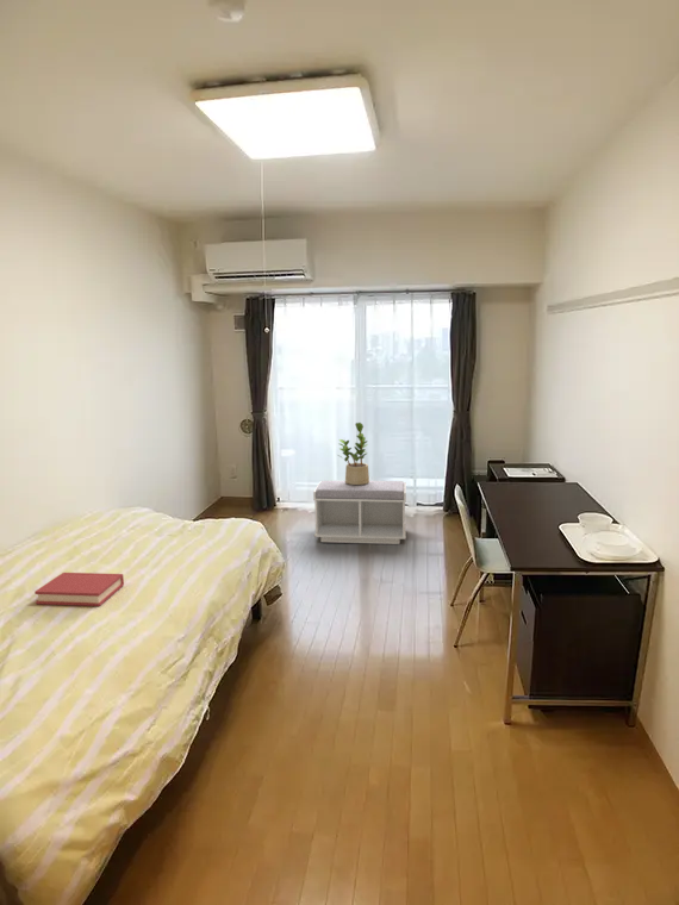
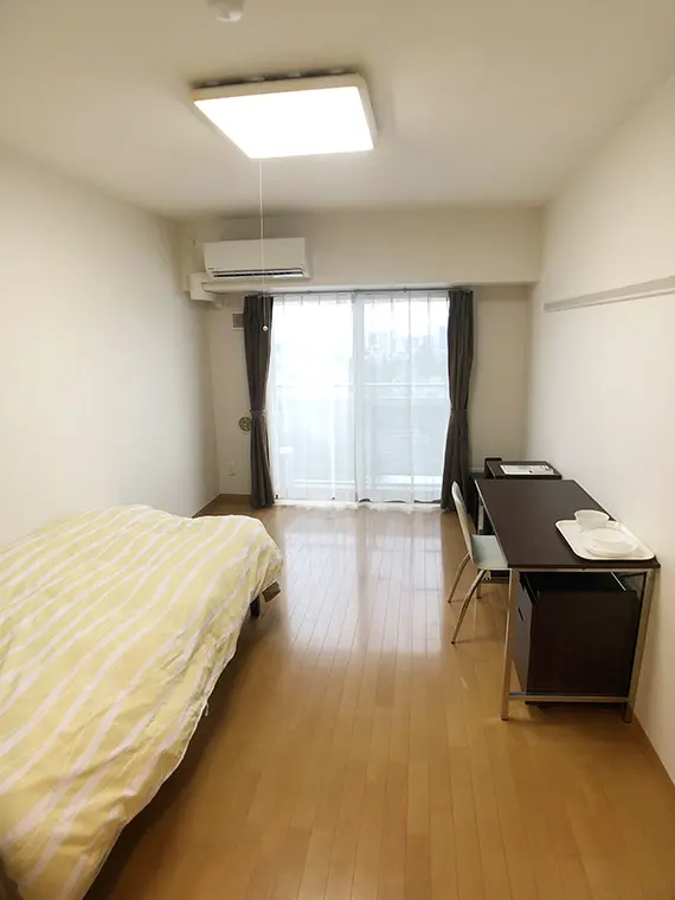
- bench (361, 510)
- potted plant (351, 453)
- hardback book (81, 587)
